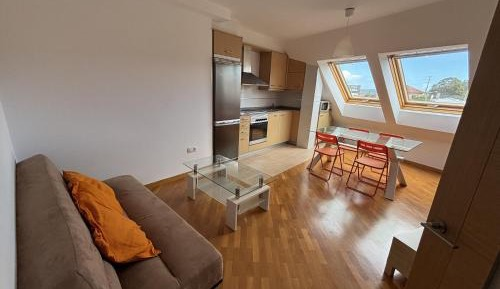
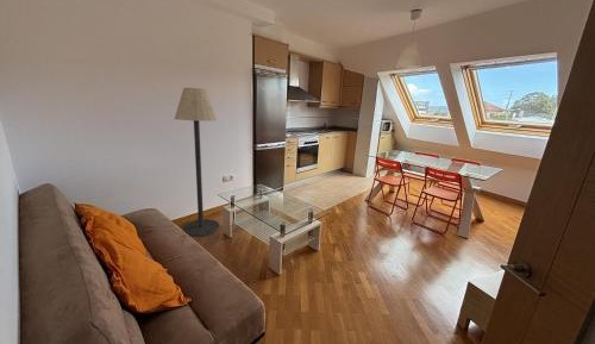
+ floor lamp (198, 163)
